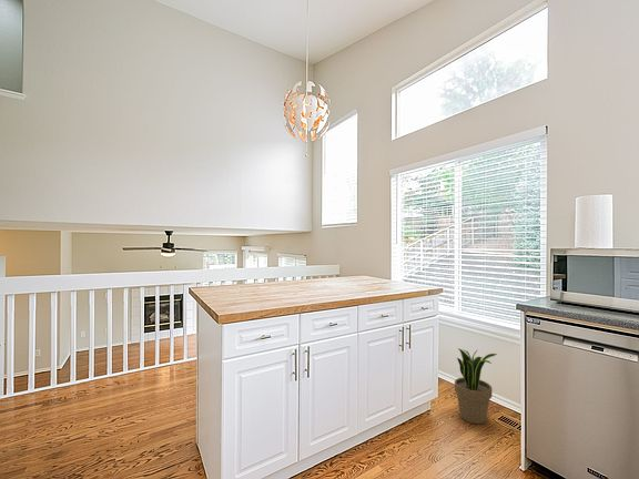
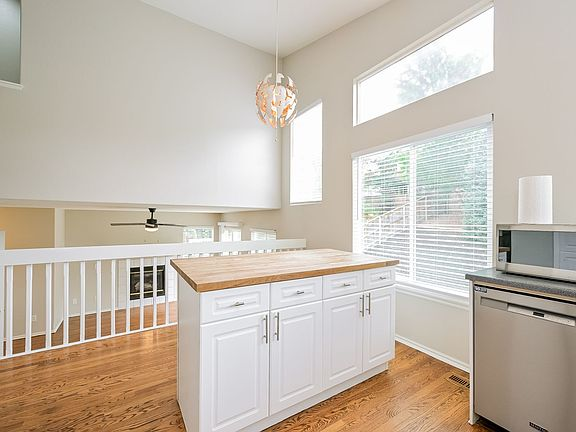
- potted plant (475, 383)
